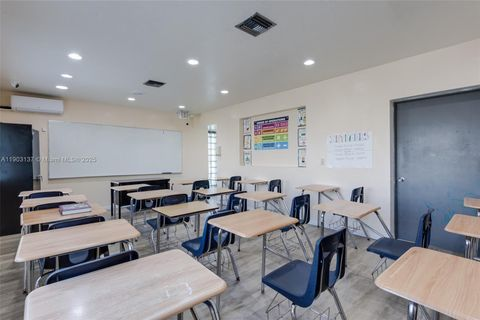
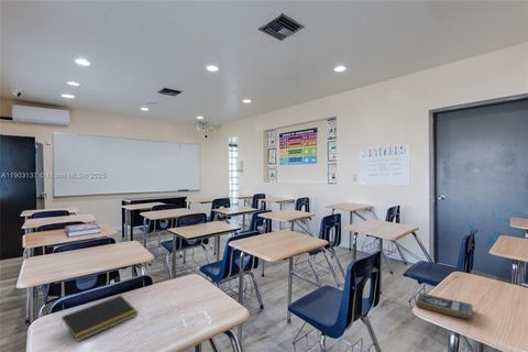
+ notepad (101, 315)
+ book (443, 305)
